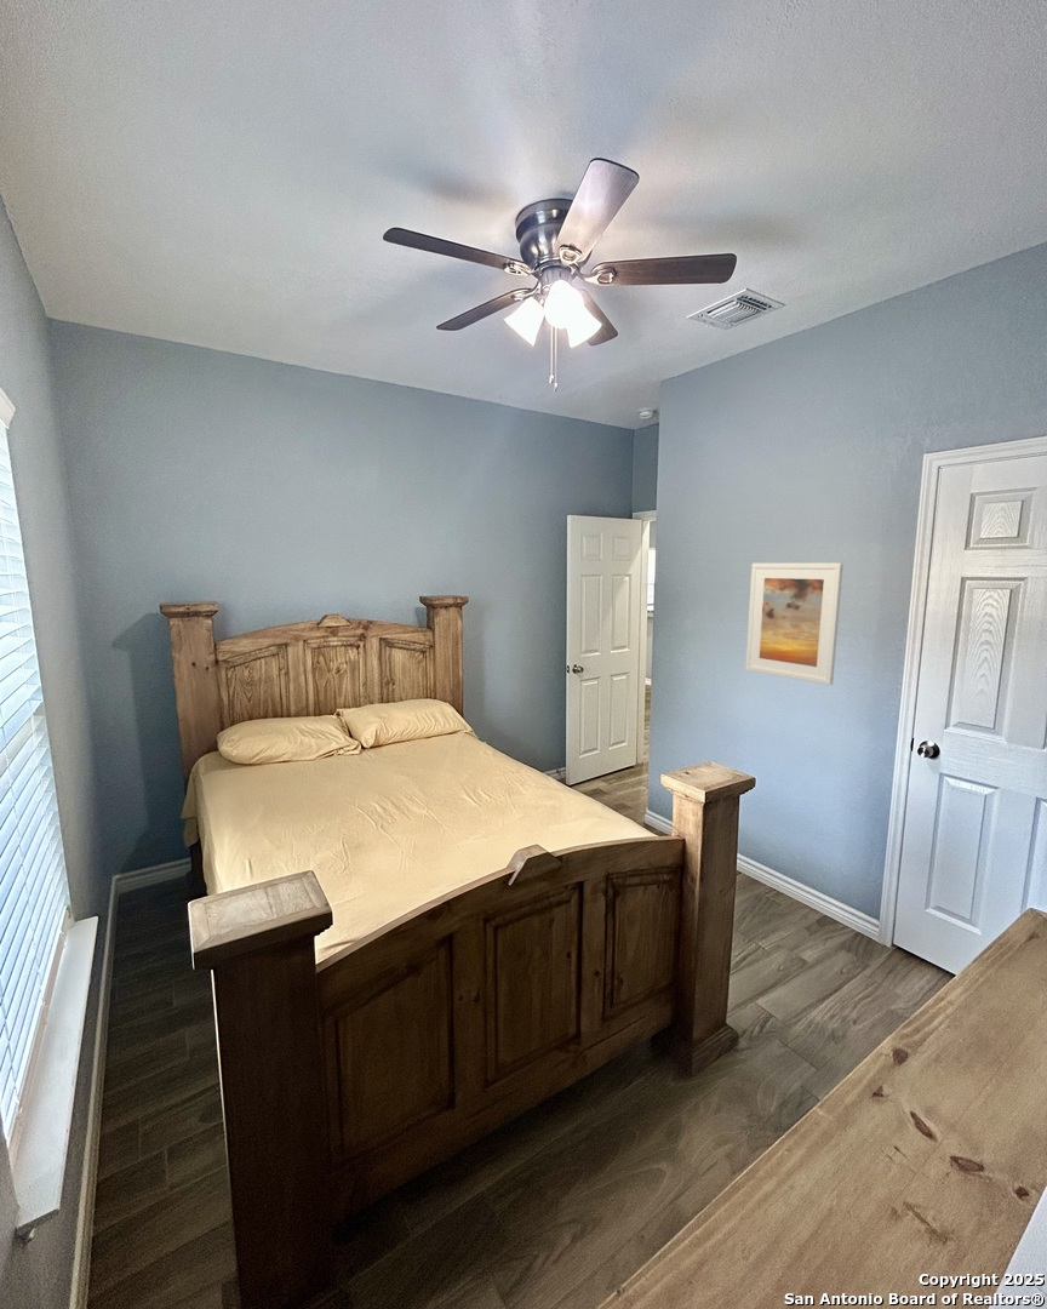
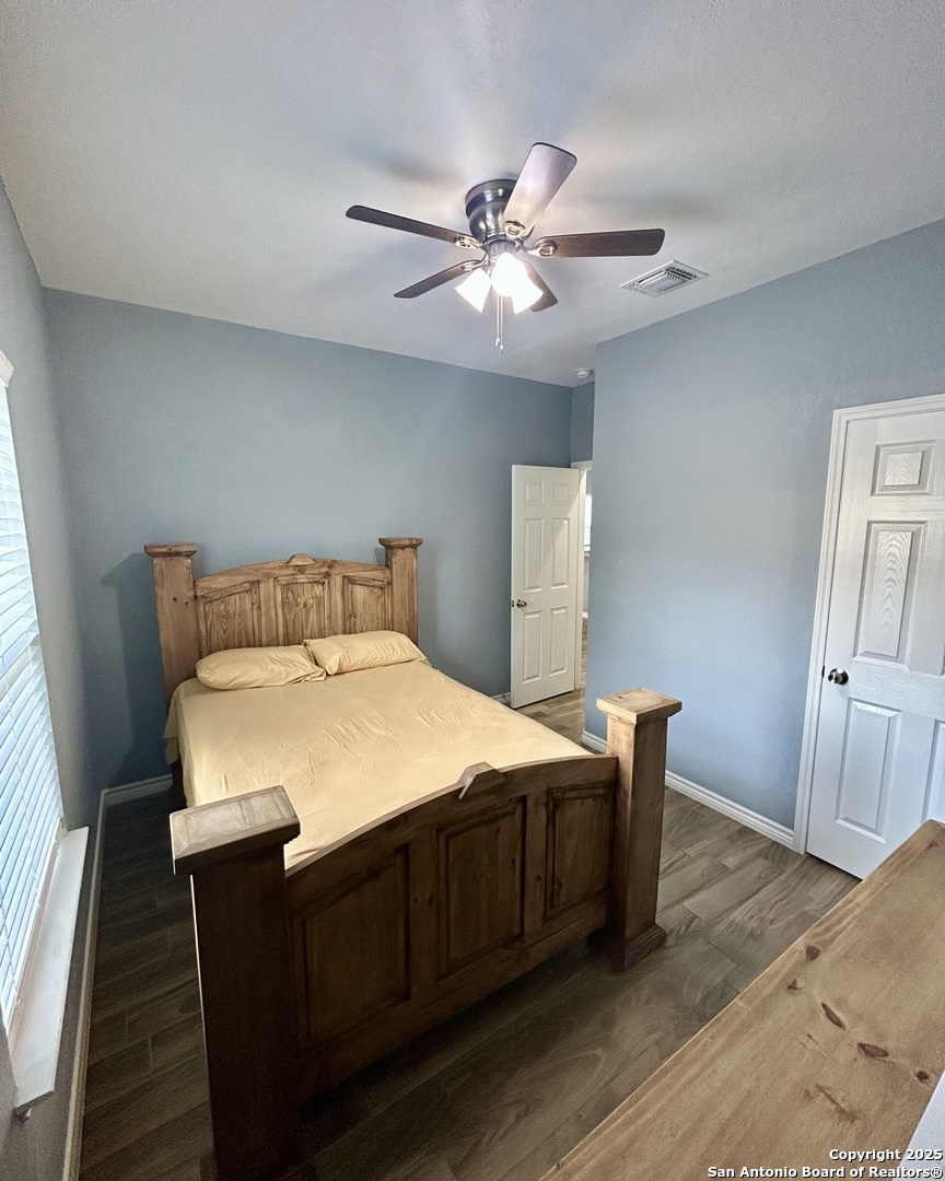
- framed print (790, 621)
